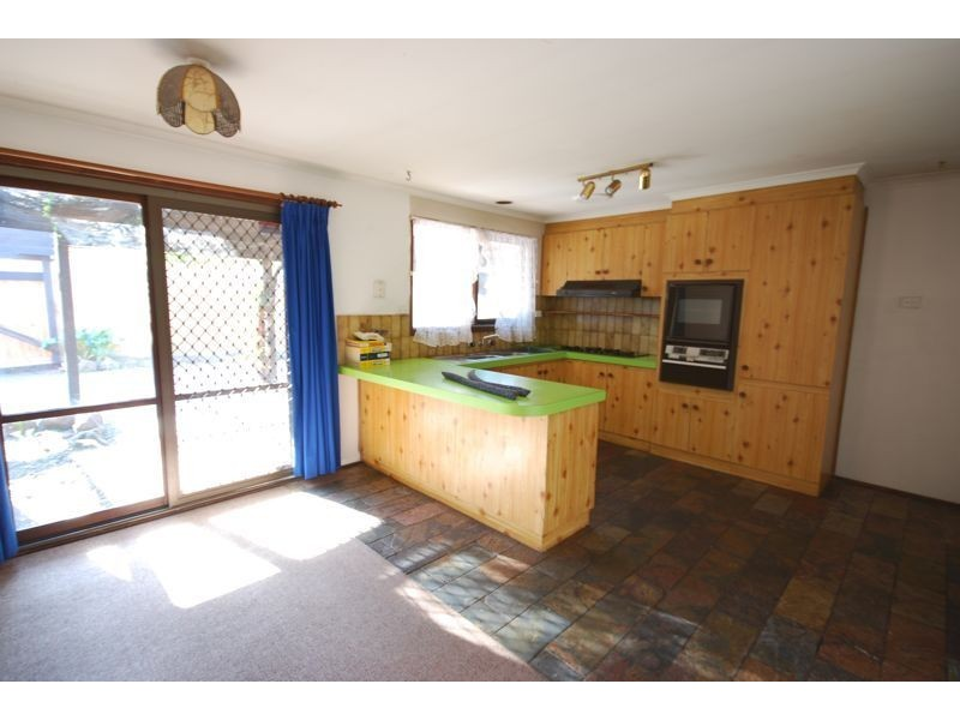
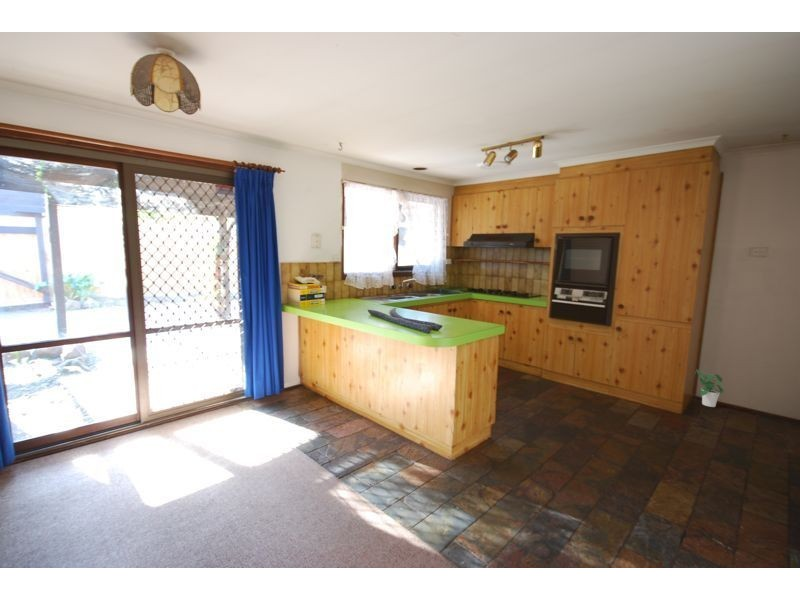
+ potted plant (708, 388)
